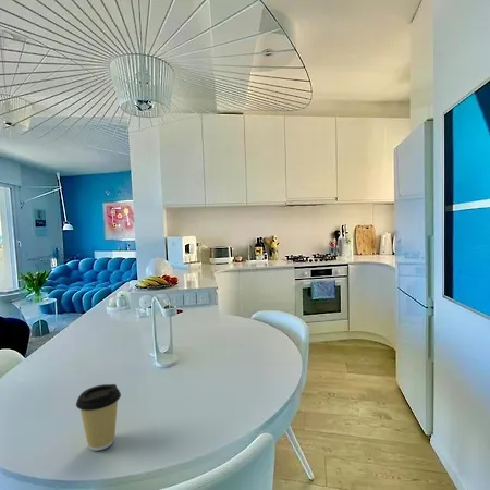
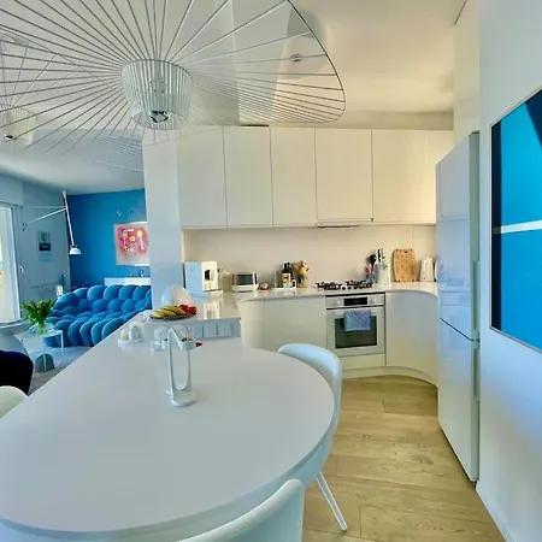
- coffee cup (99, 416)
